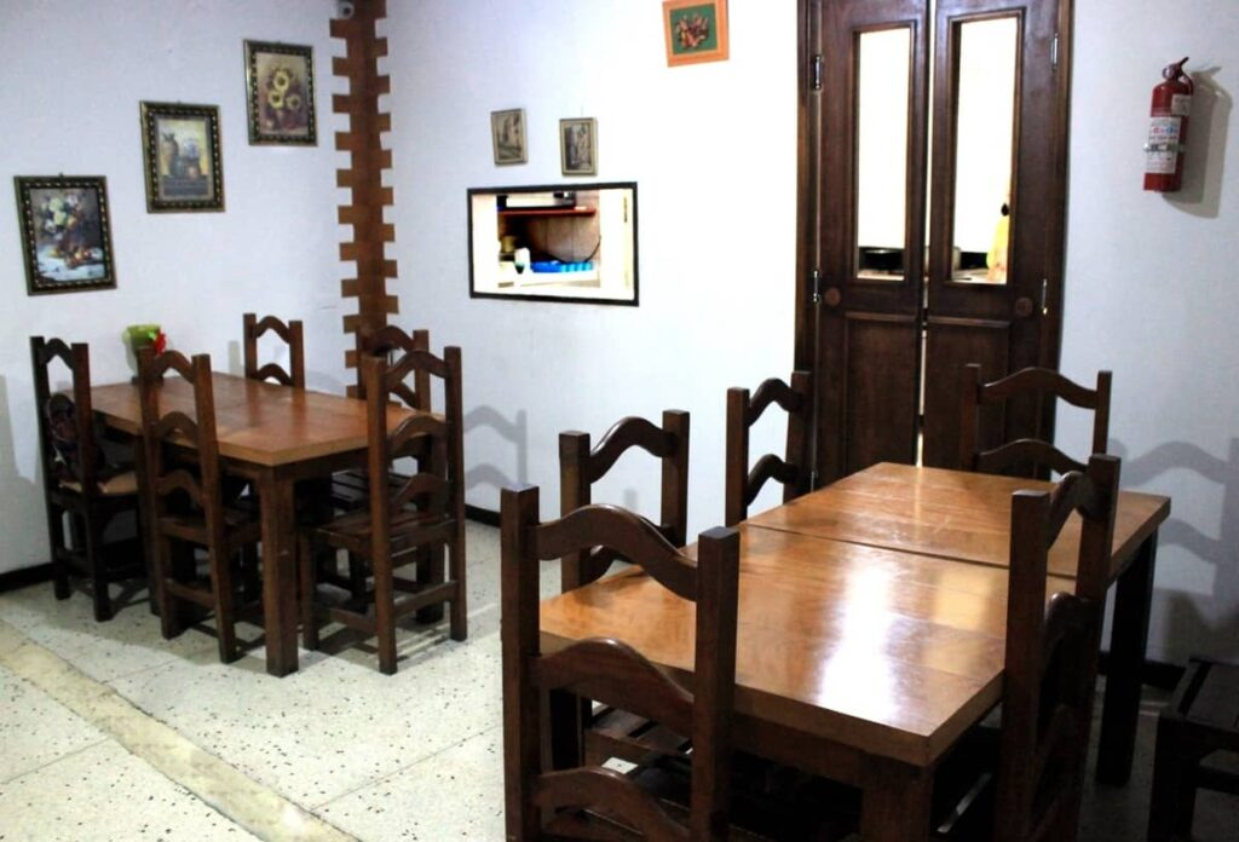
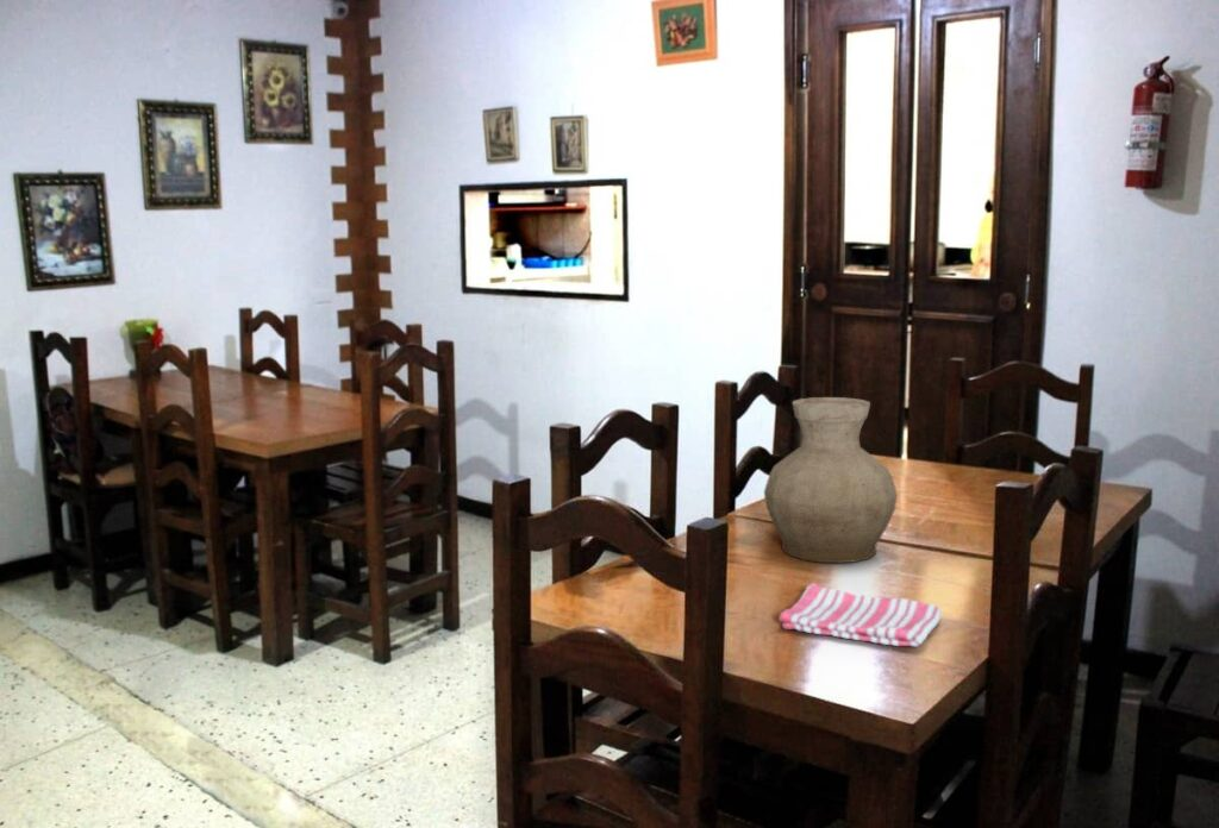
+ vase (830, 476)
+ dish towel (861, 614)
